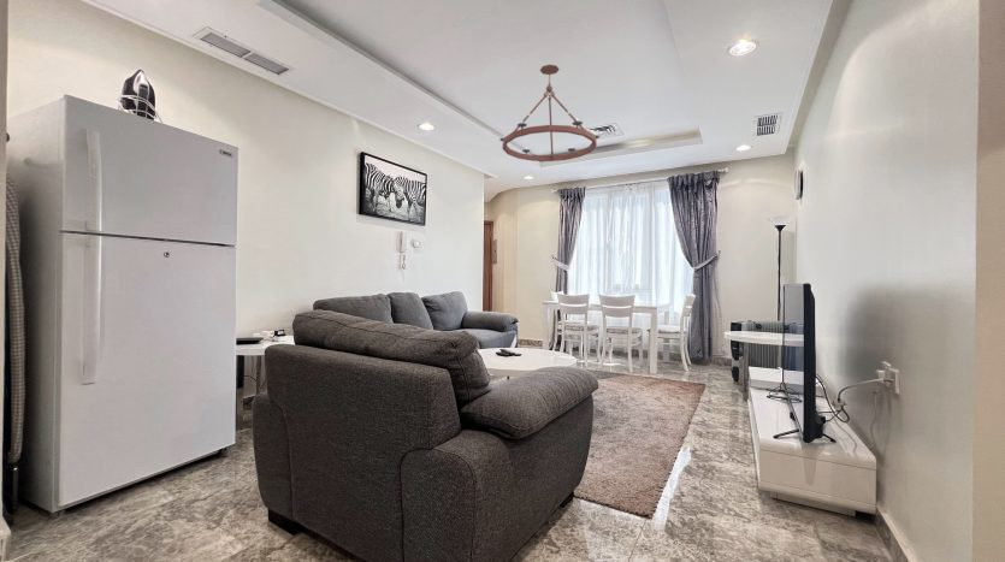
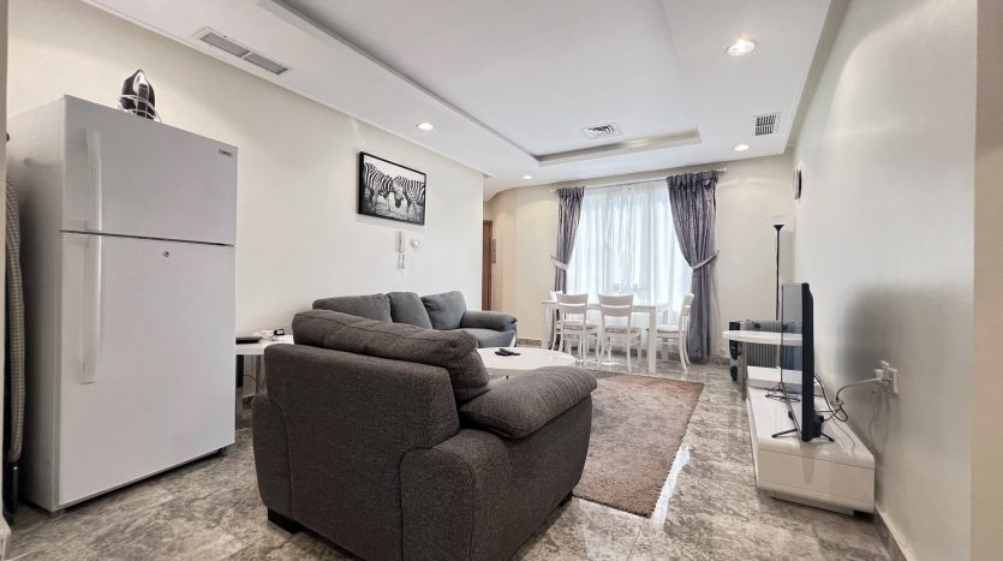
- chandelier (549, 108)
